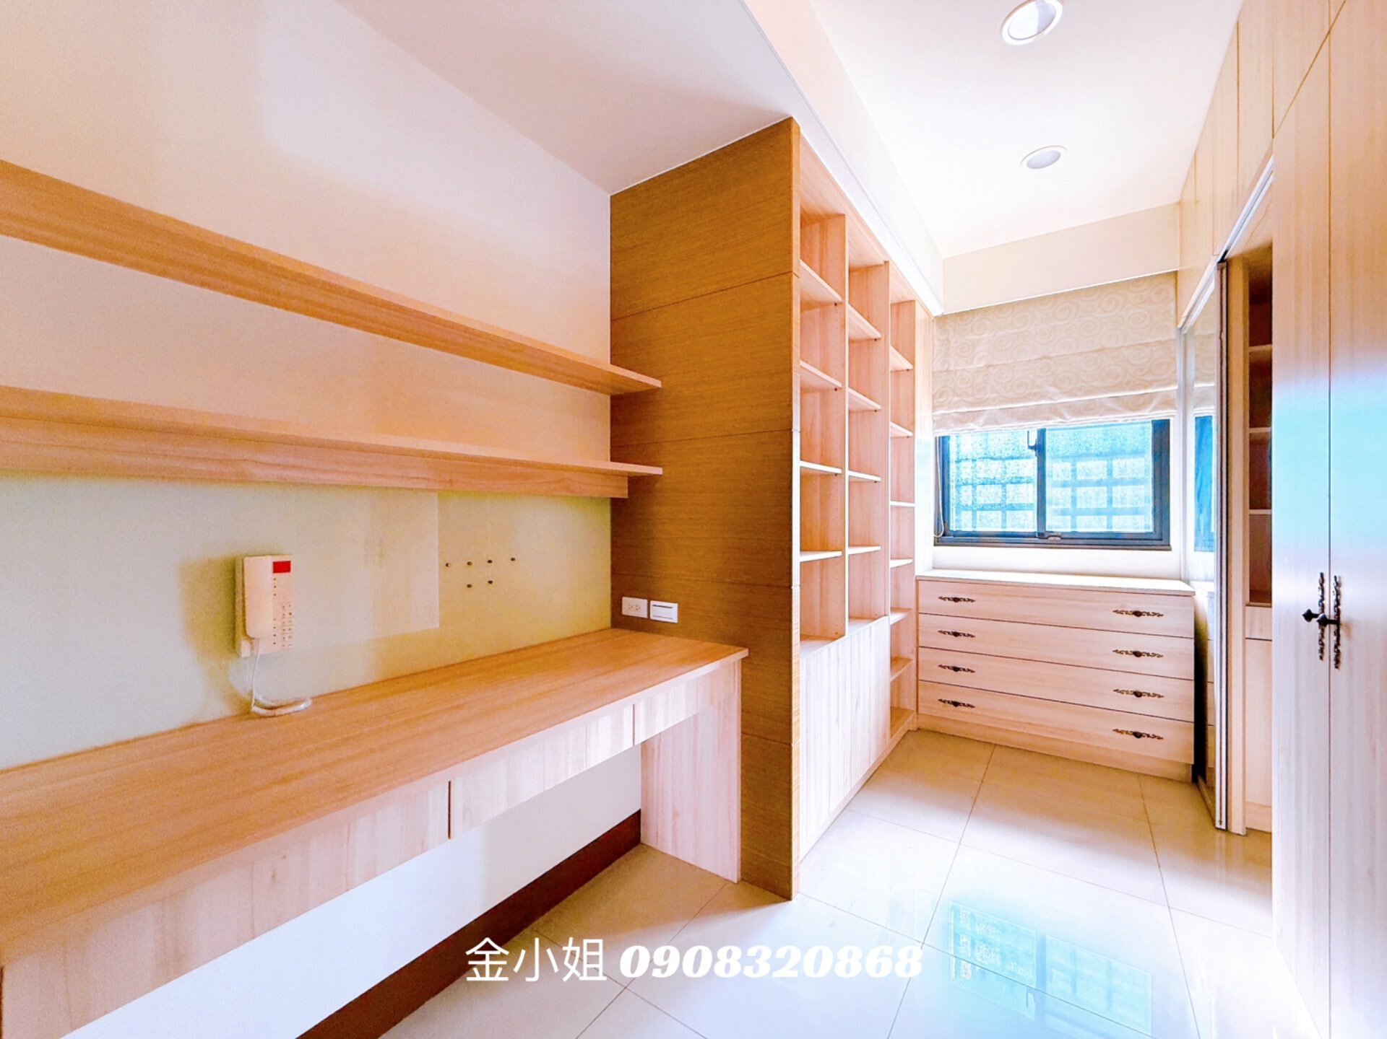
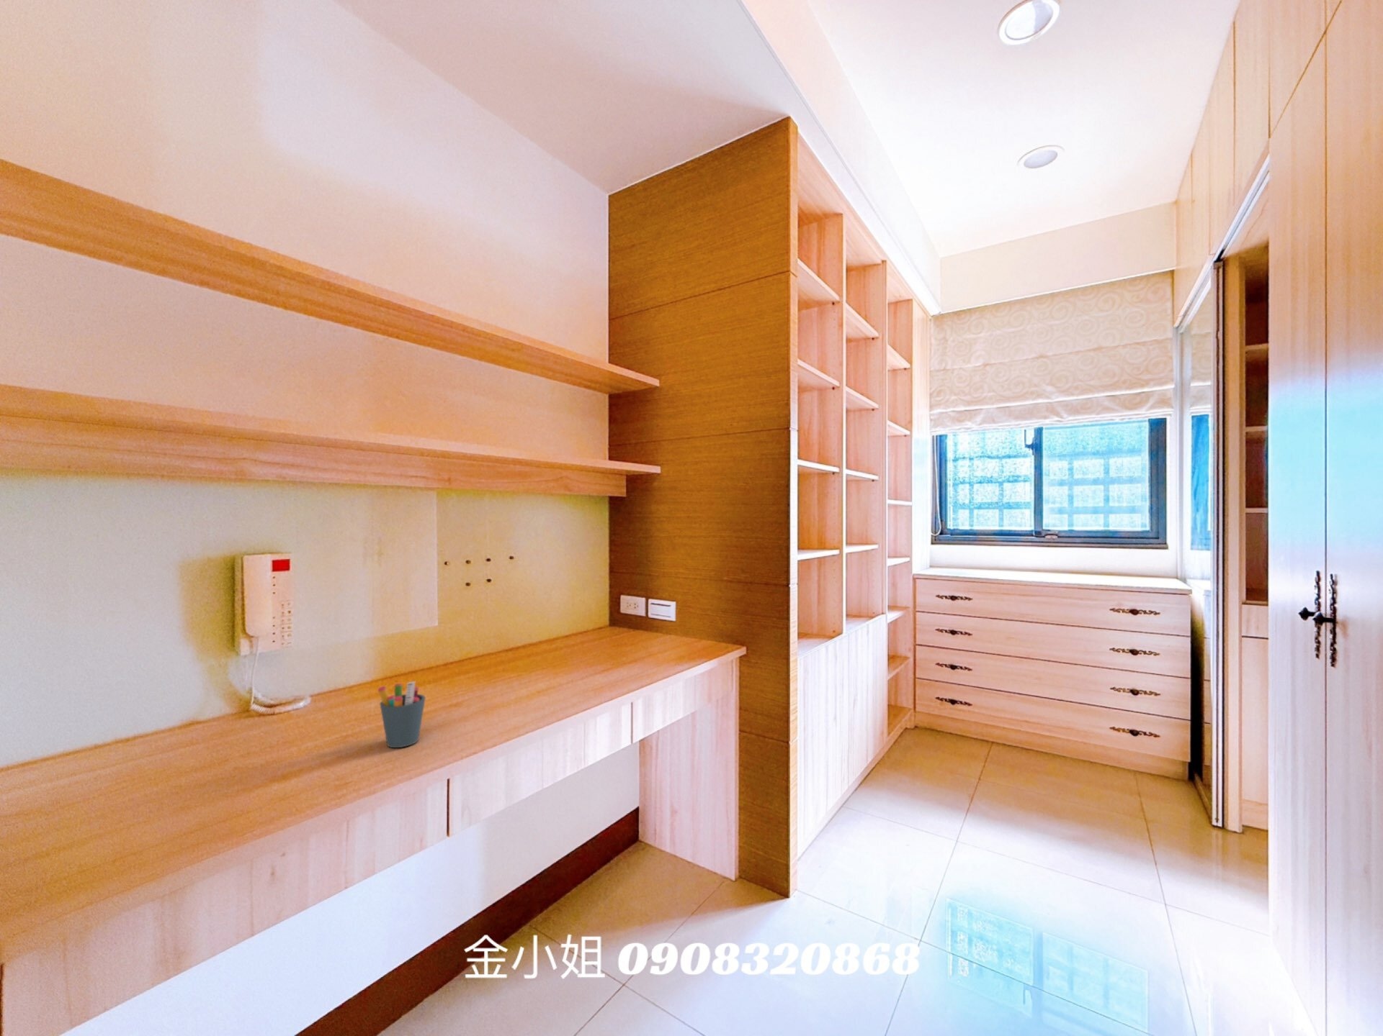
+ pen holder (402, 710)
